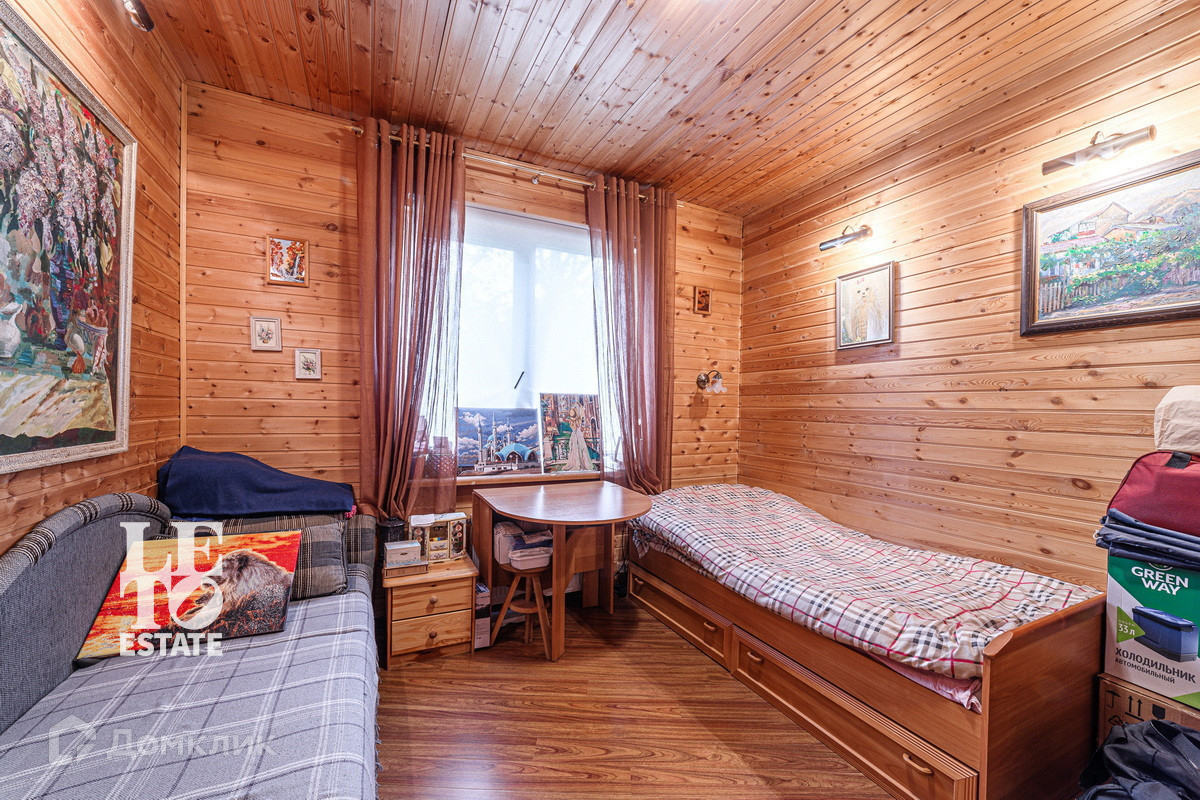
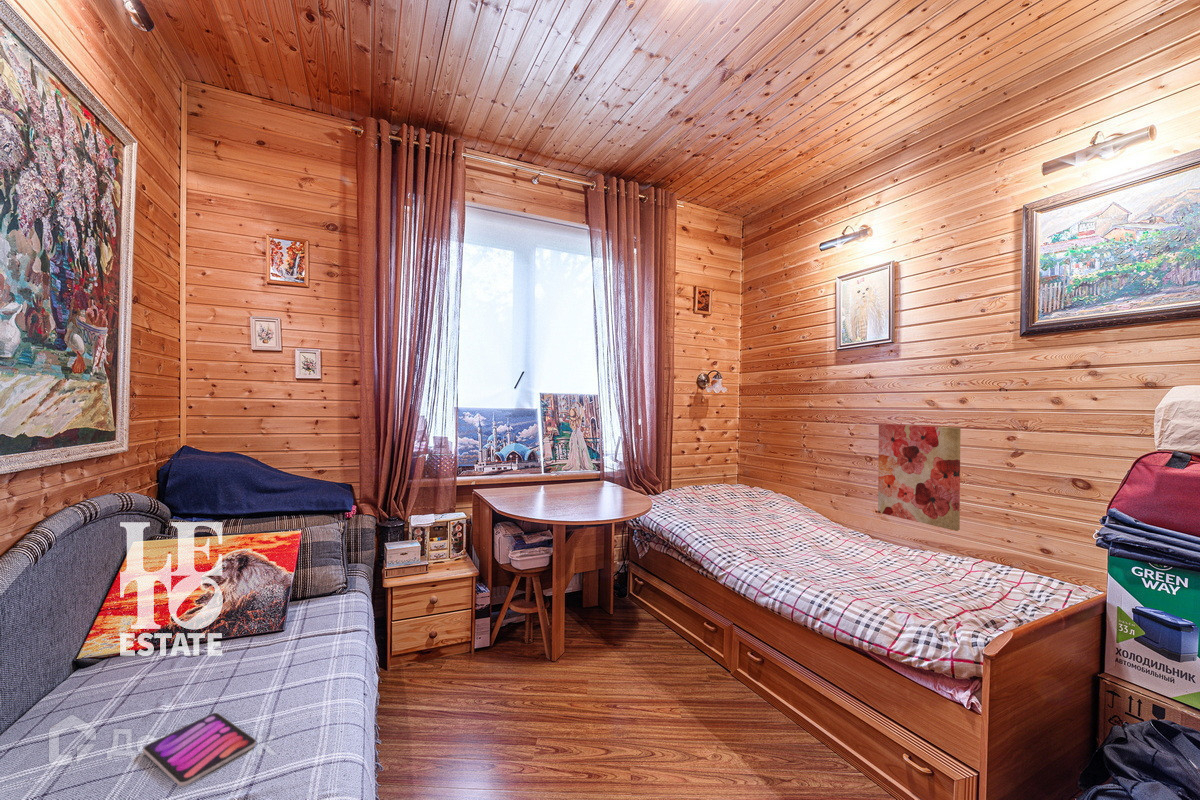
+ wall art (916, 473)
+ tablet (200, 745)
